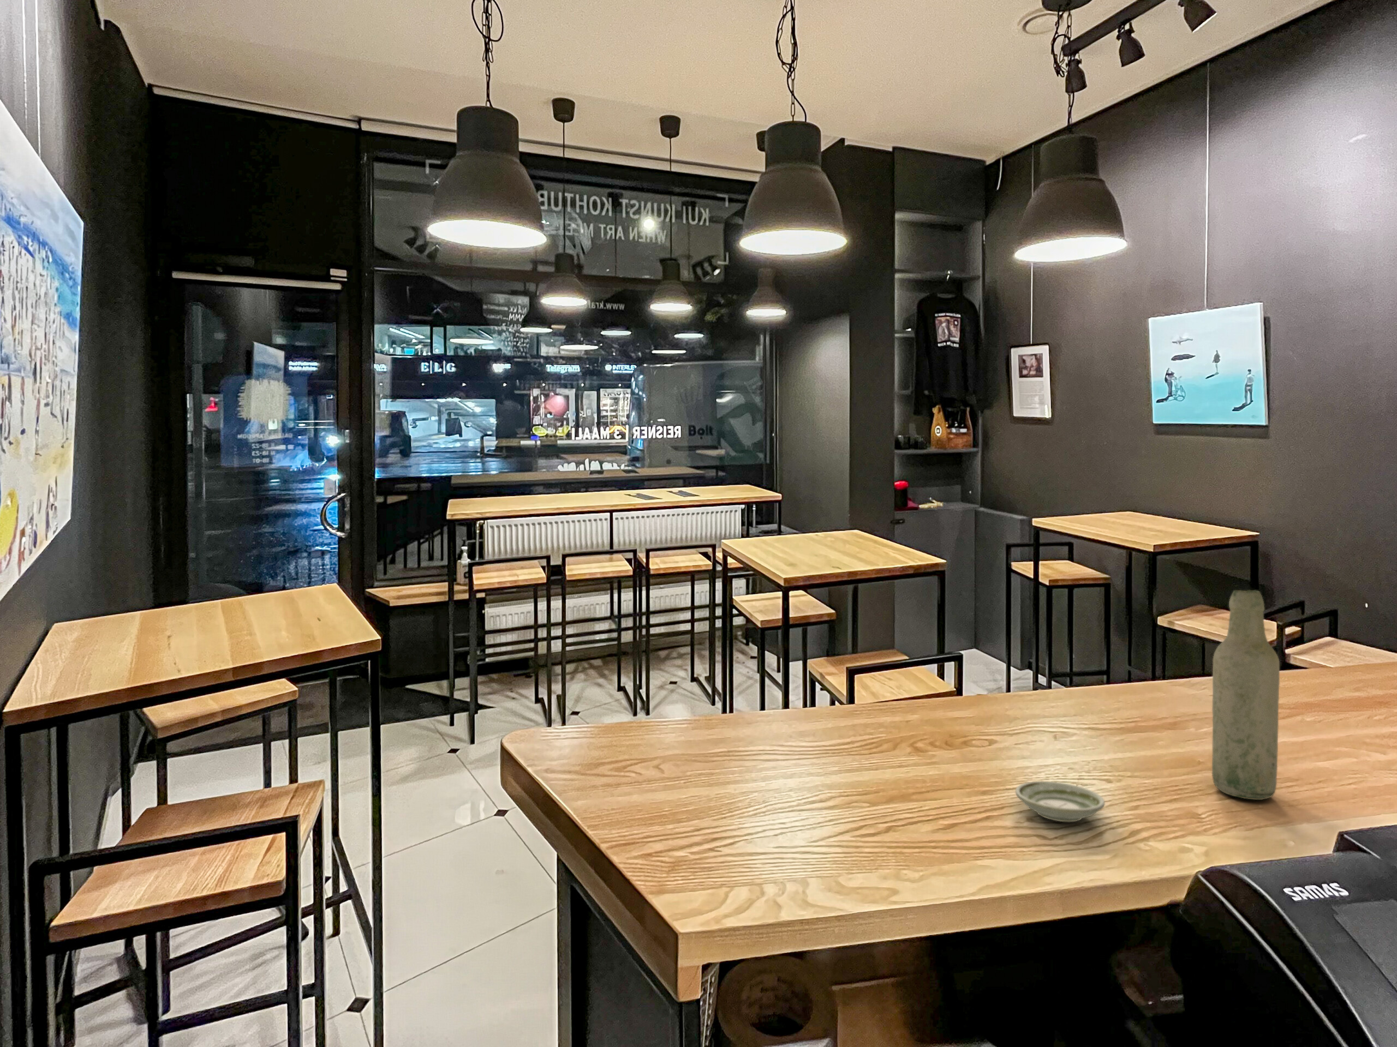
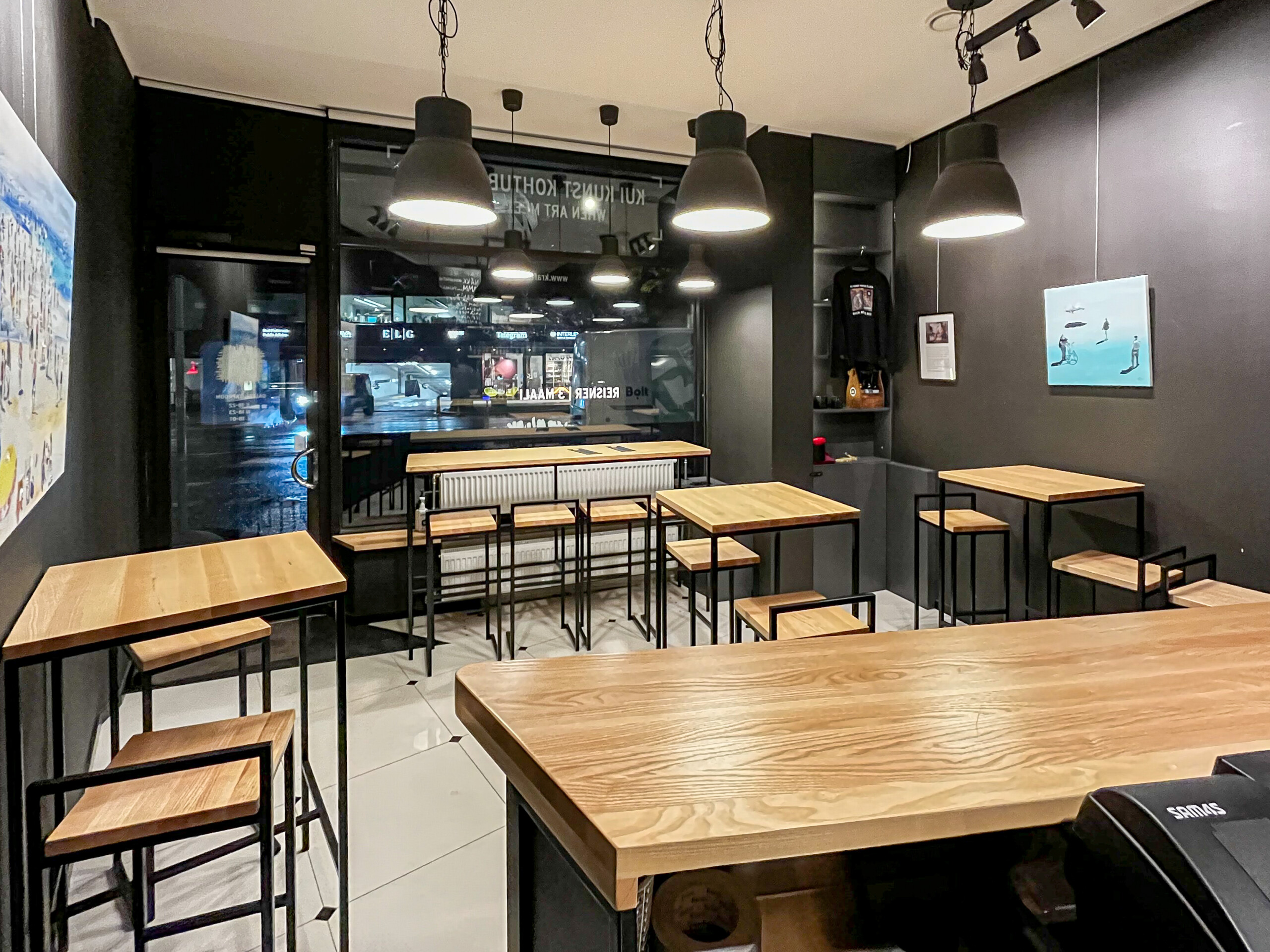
- bottle (1246, 691)
- saucer (1058, 804)
